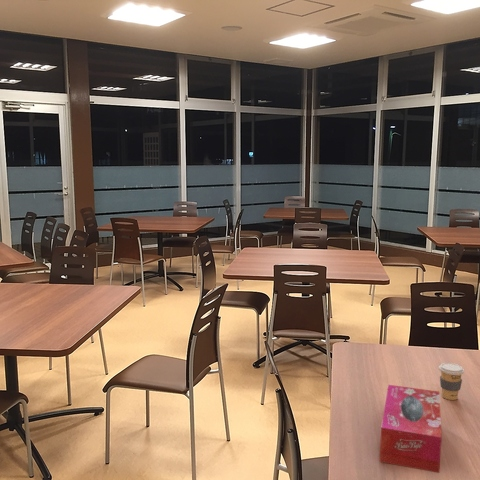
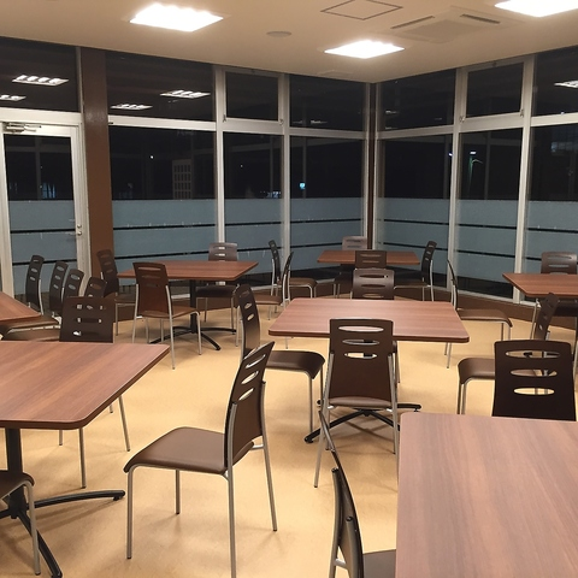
- coffee cup (450, 381)
- tissue box (411, 424)
